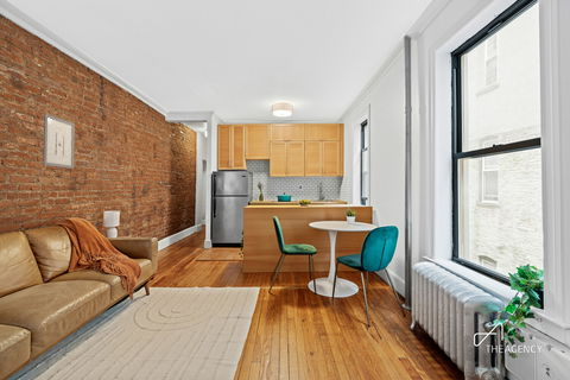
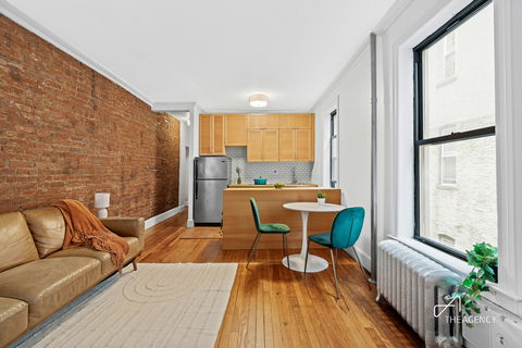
- wall art (59, 142)
